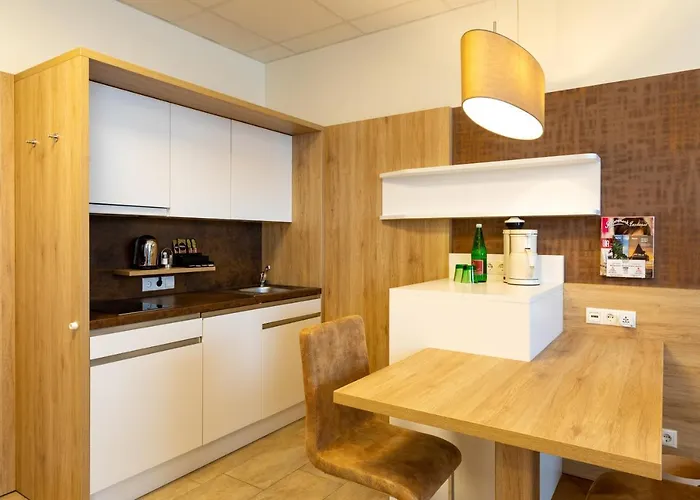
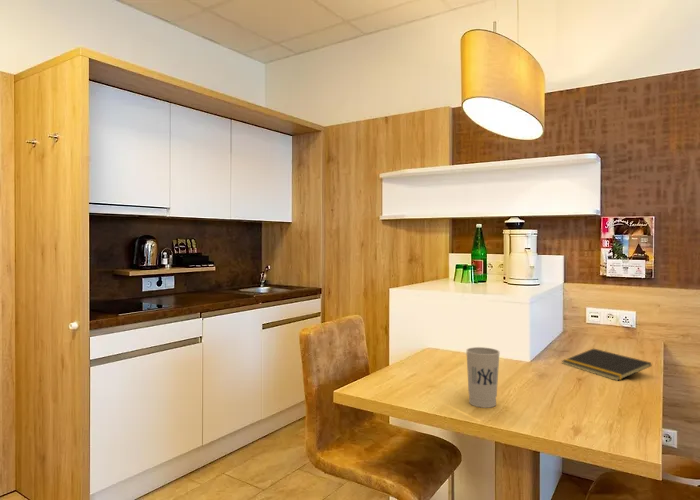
+ cup (482, 377)
+ notepad (604, 363)
